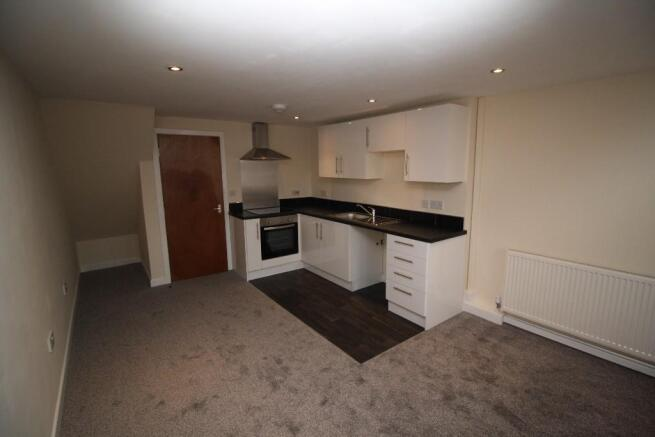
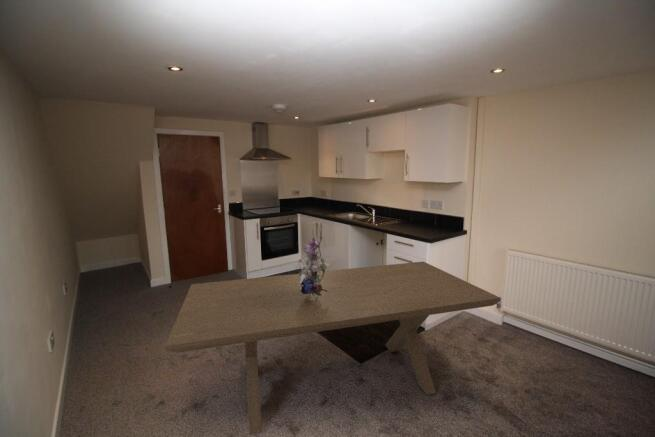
+ dining table (332, 329)
+ bouquet (318, 258)
